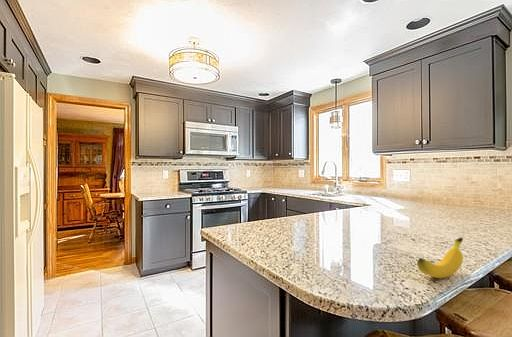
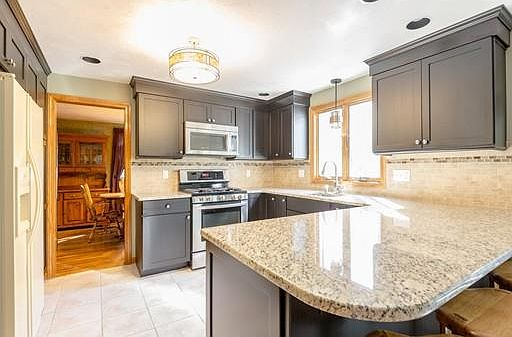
- banana (442, 259)
